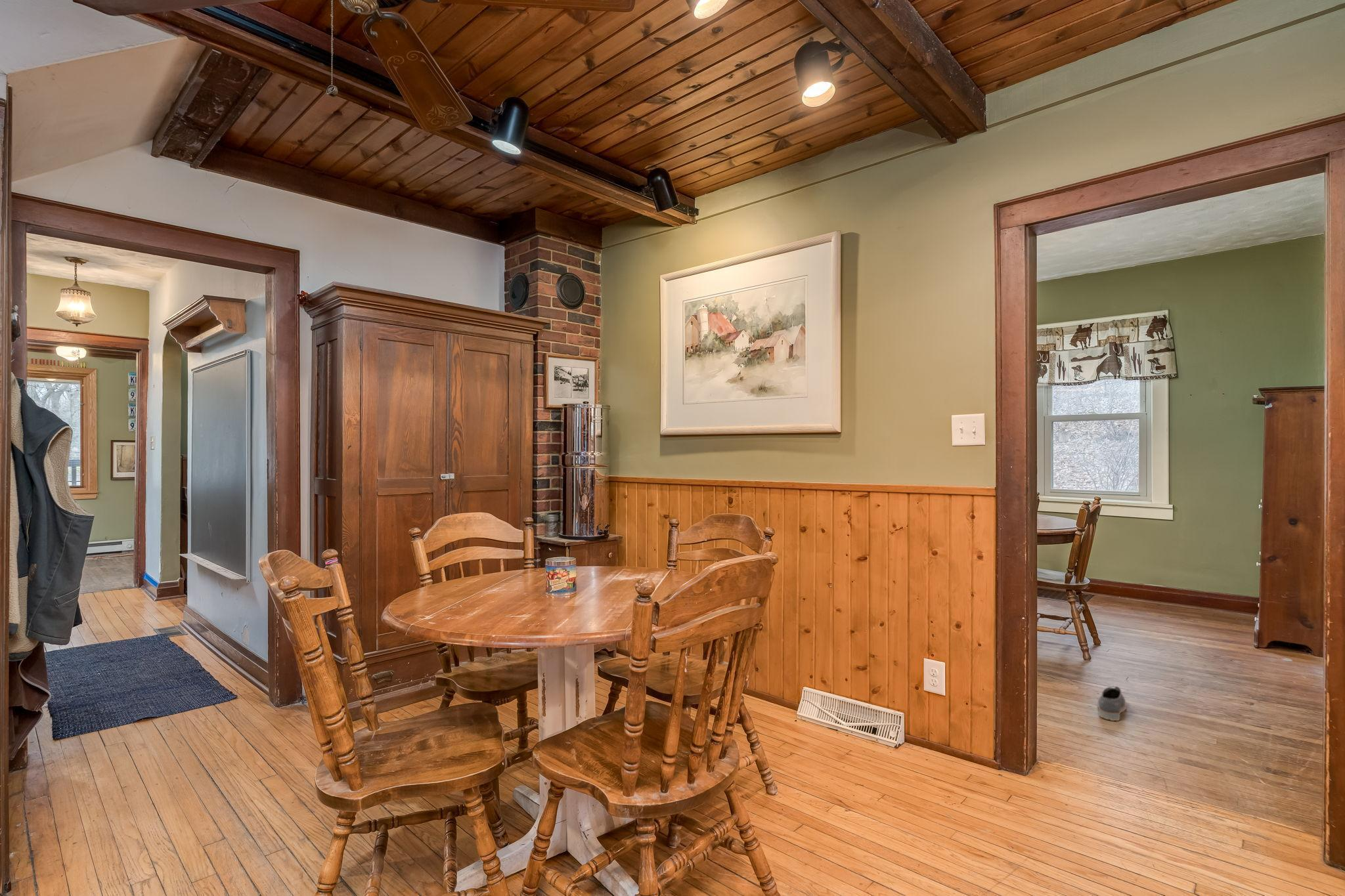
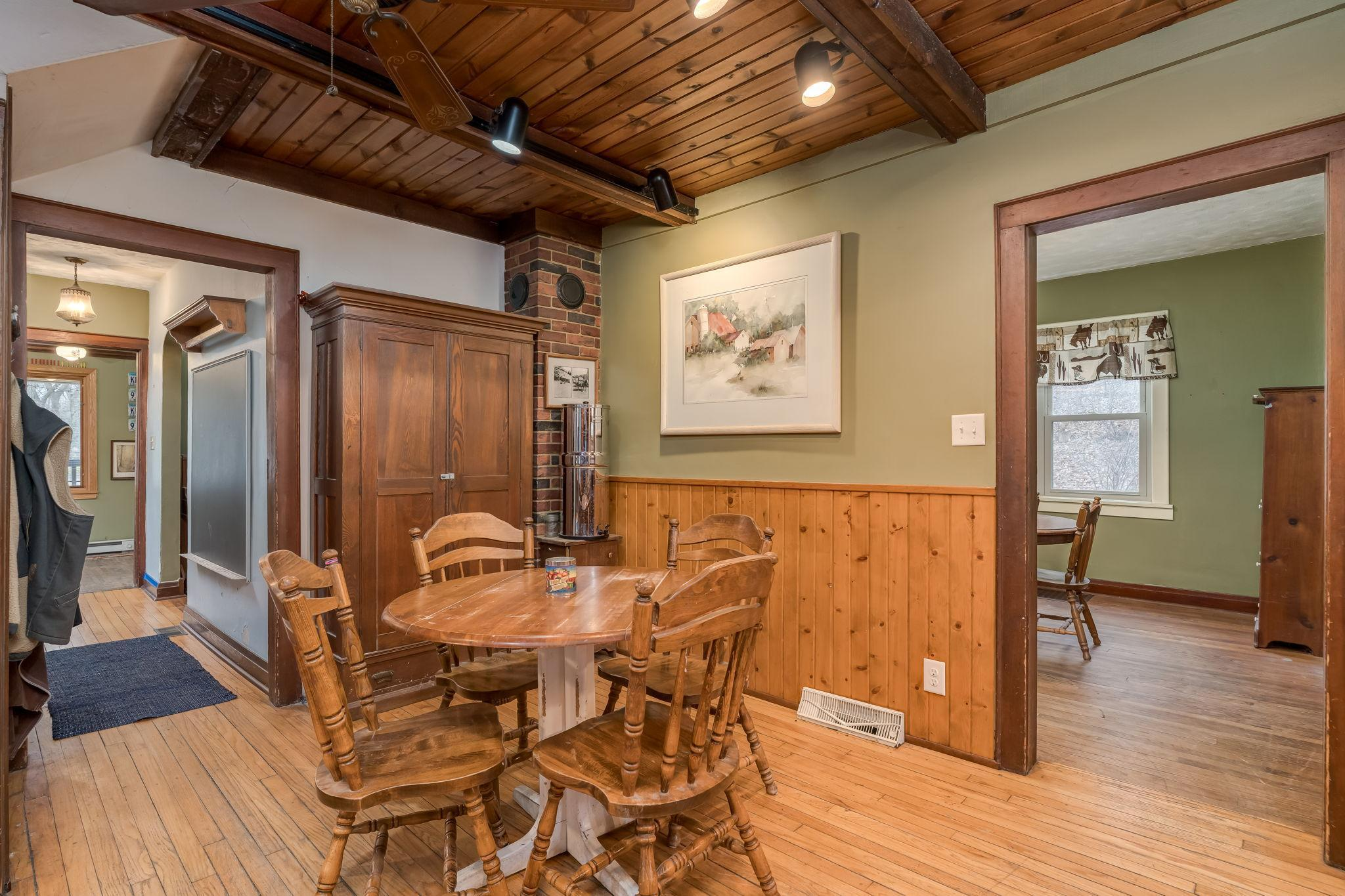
- shoe (1111, 696)
